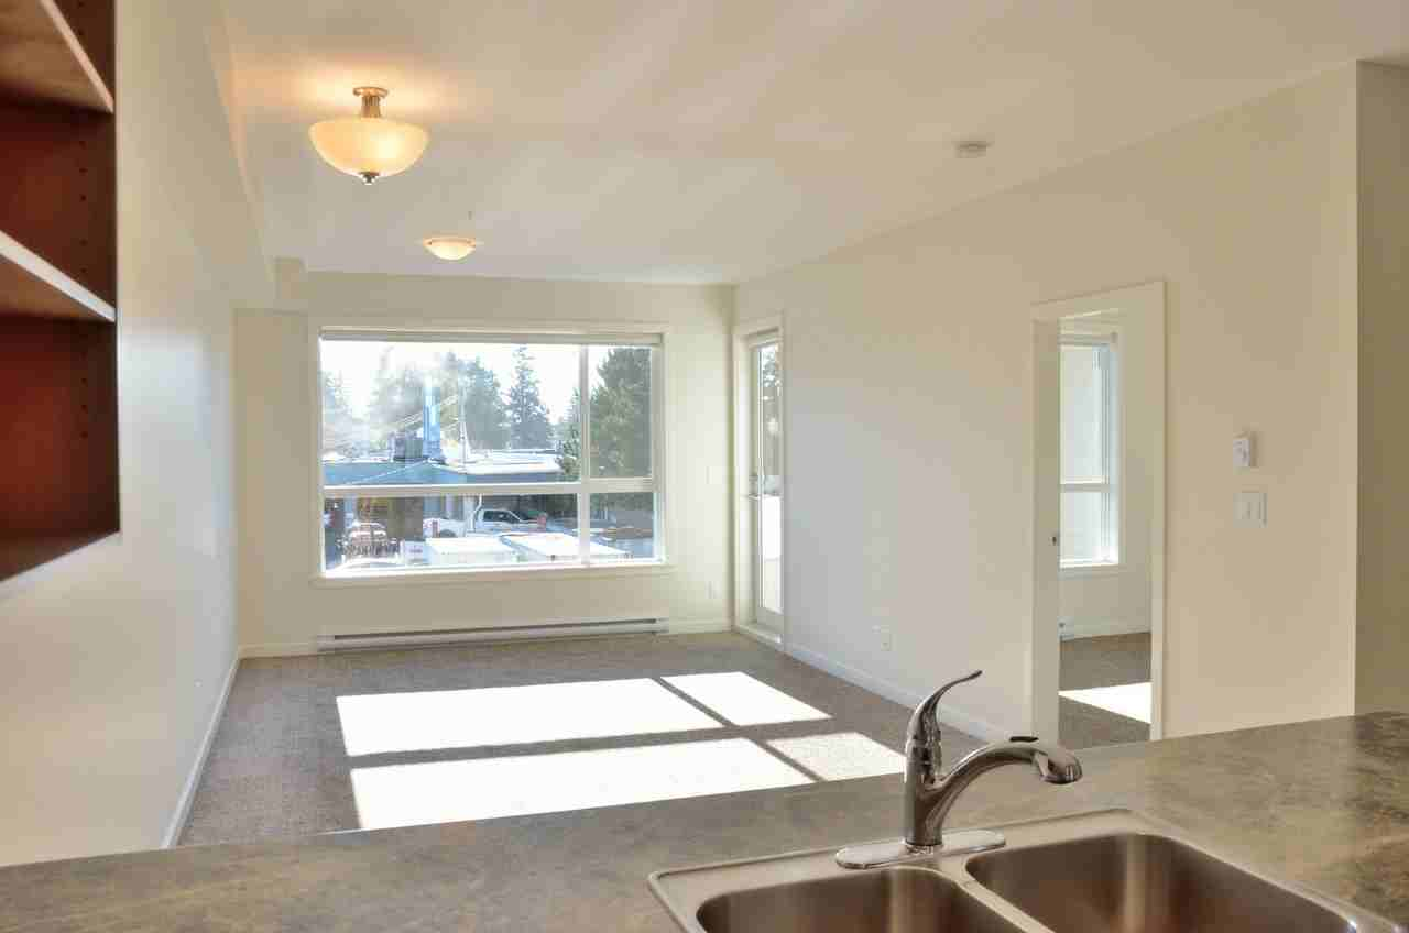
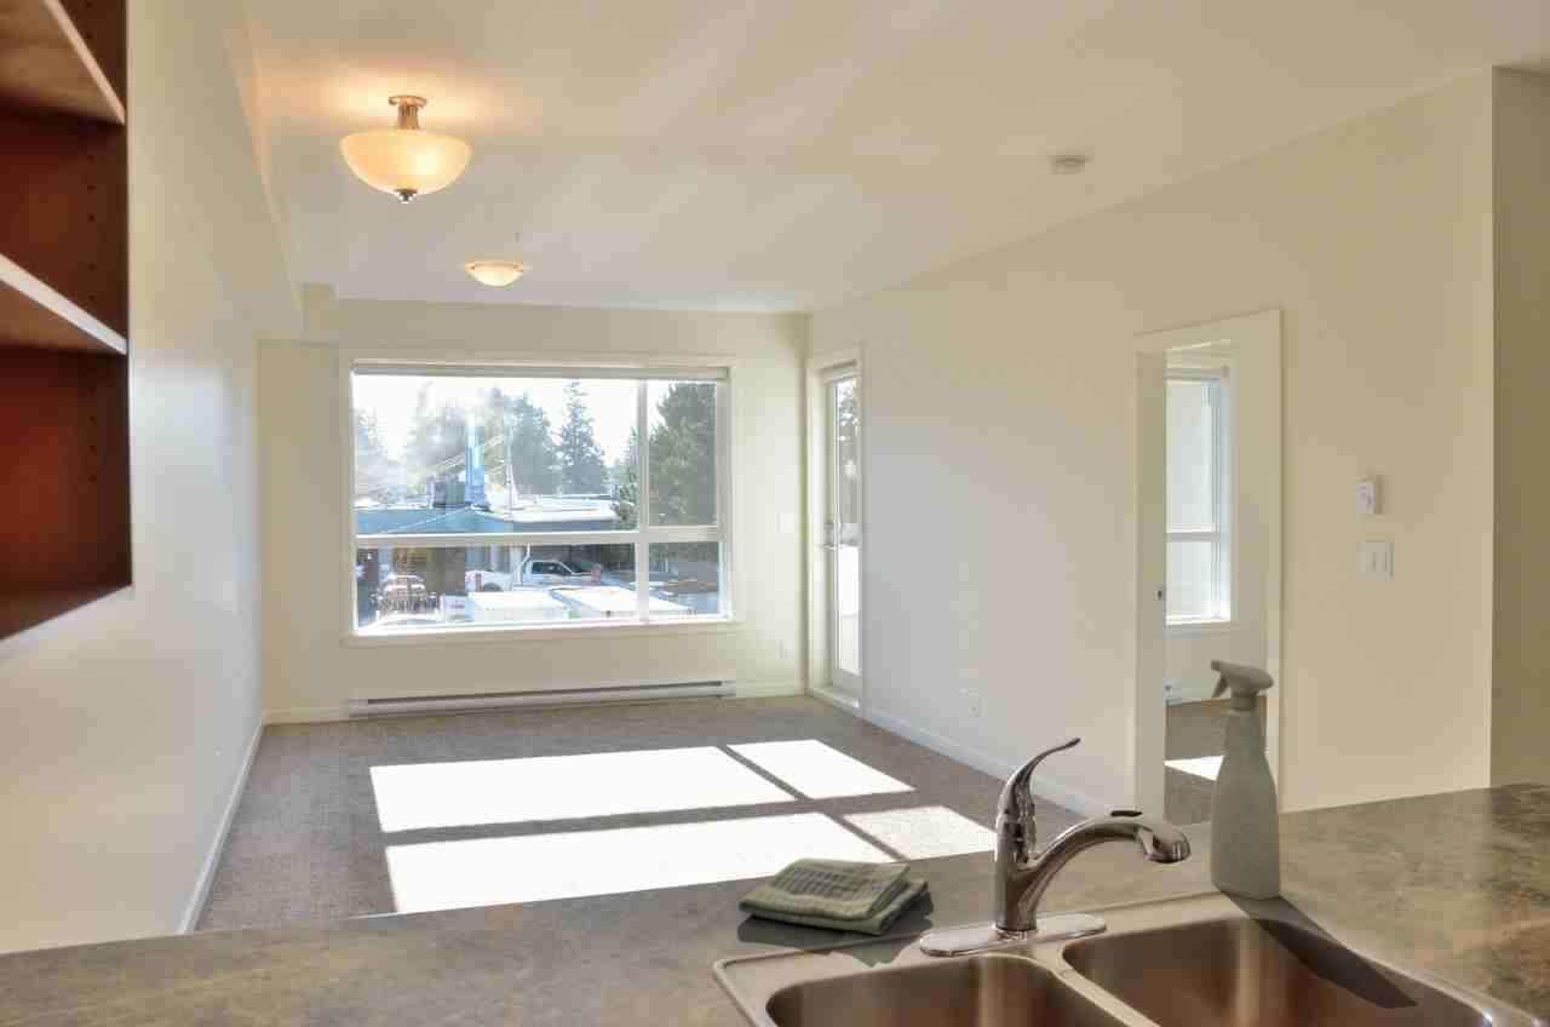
+ dish towel (837, 889)
+ spray bottle (1244, 776)
